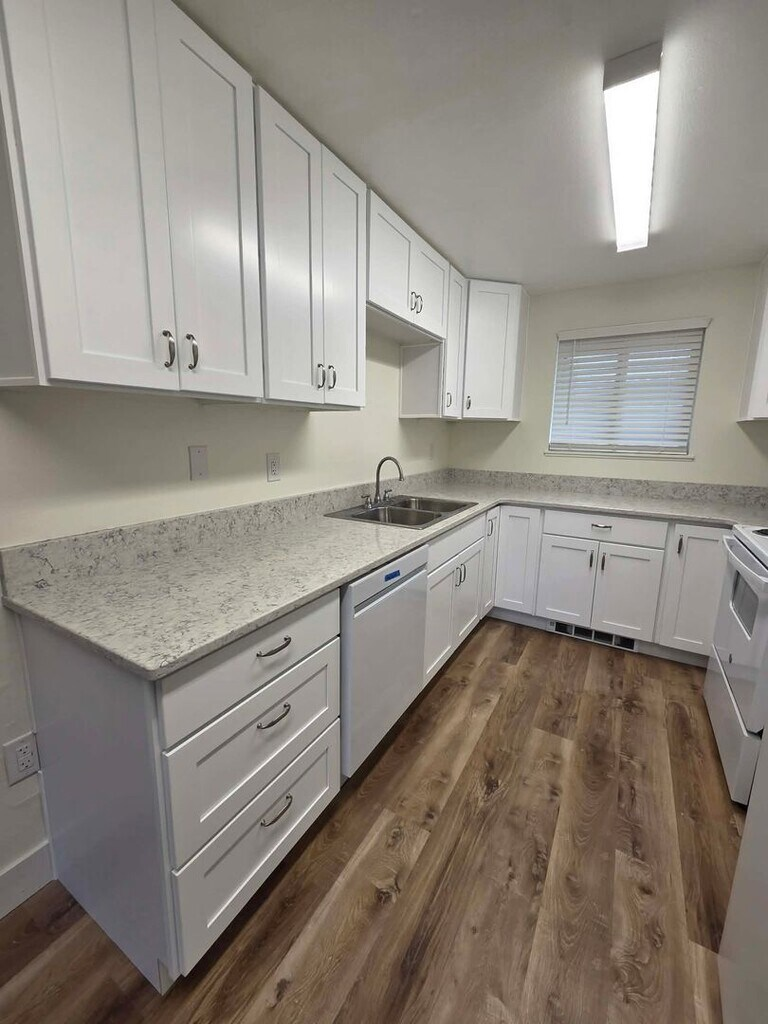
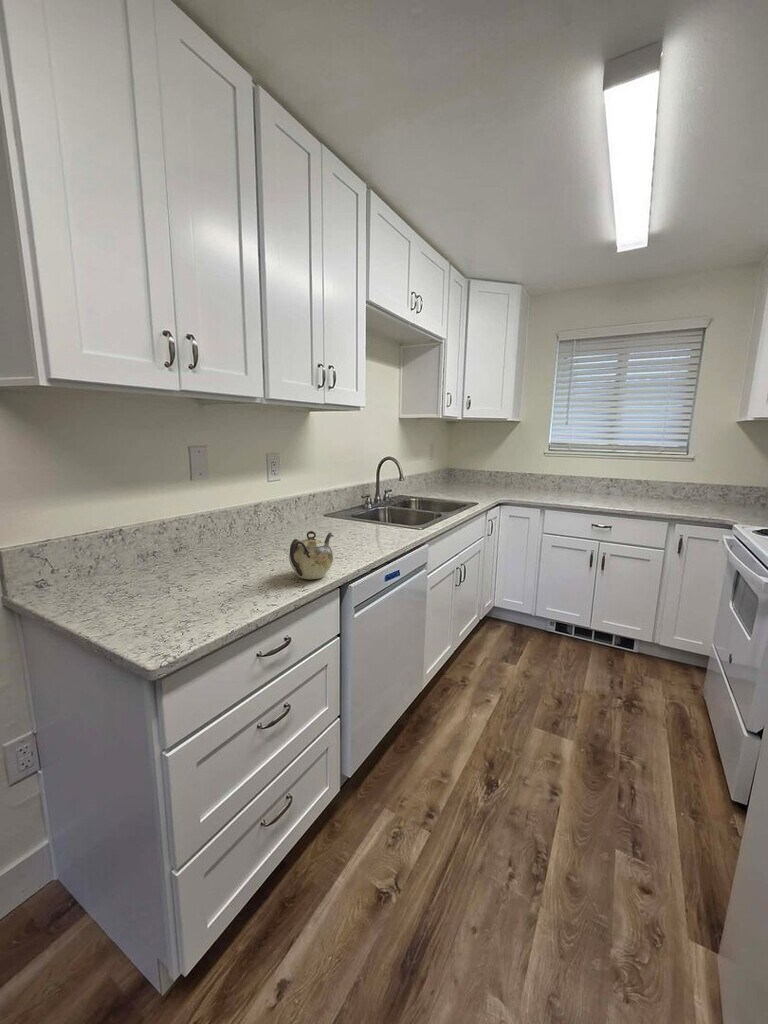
+ teapot (313, 552)
